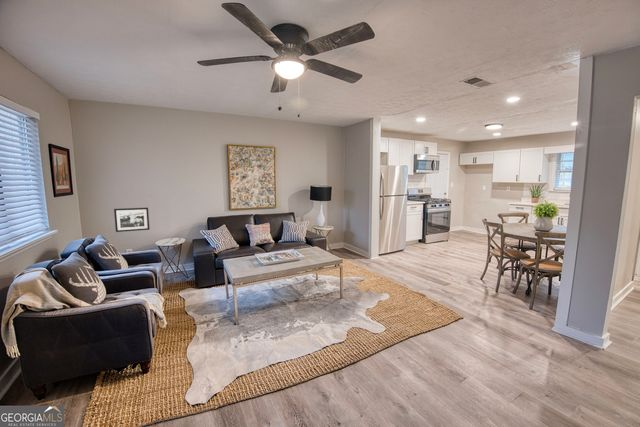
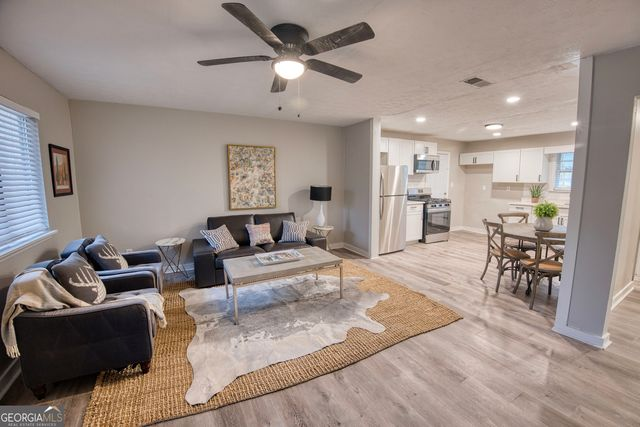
- picture frame (132, 219)
